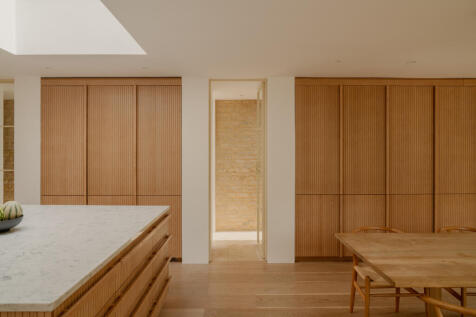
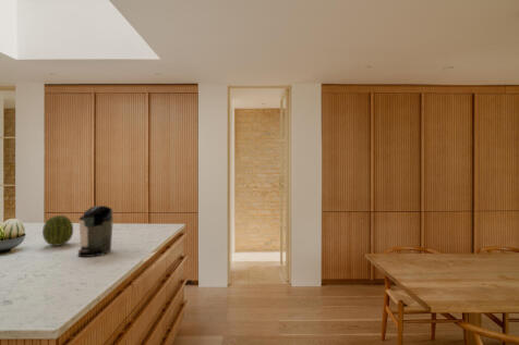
+ fruit (58, 230)
+ coffee maker (89, 229)
